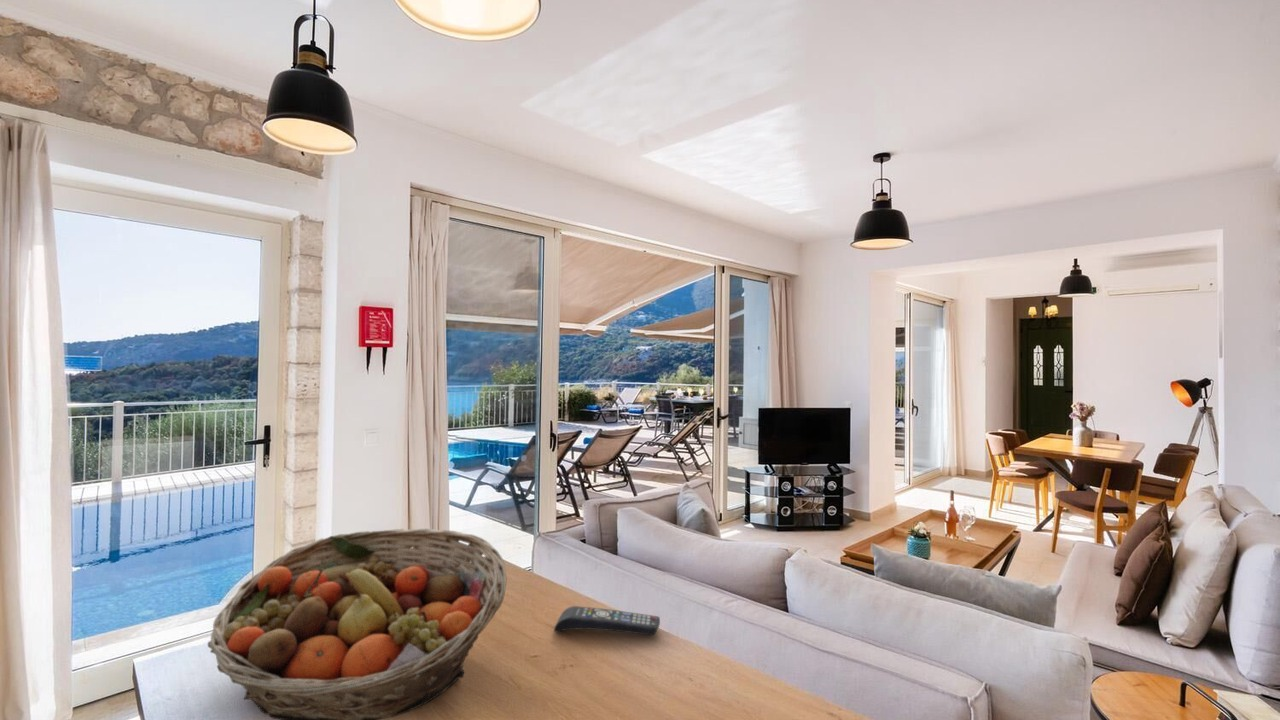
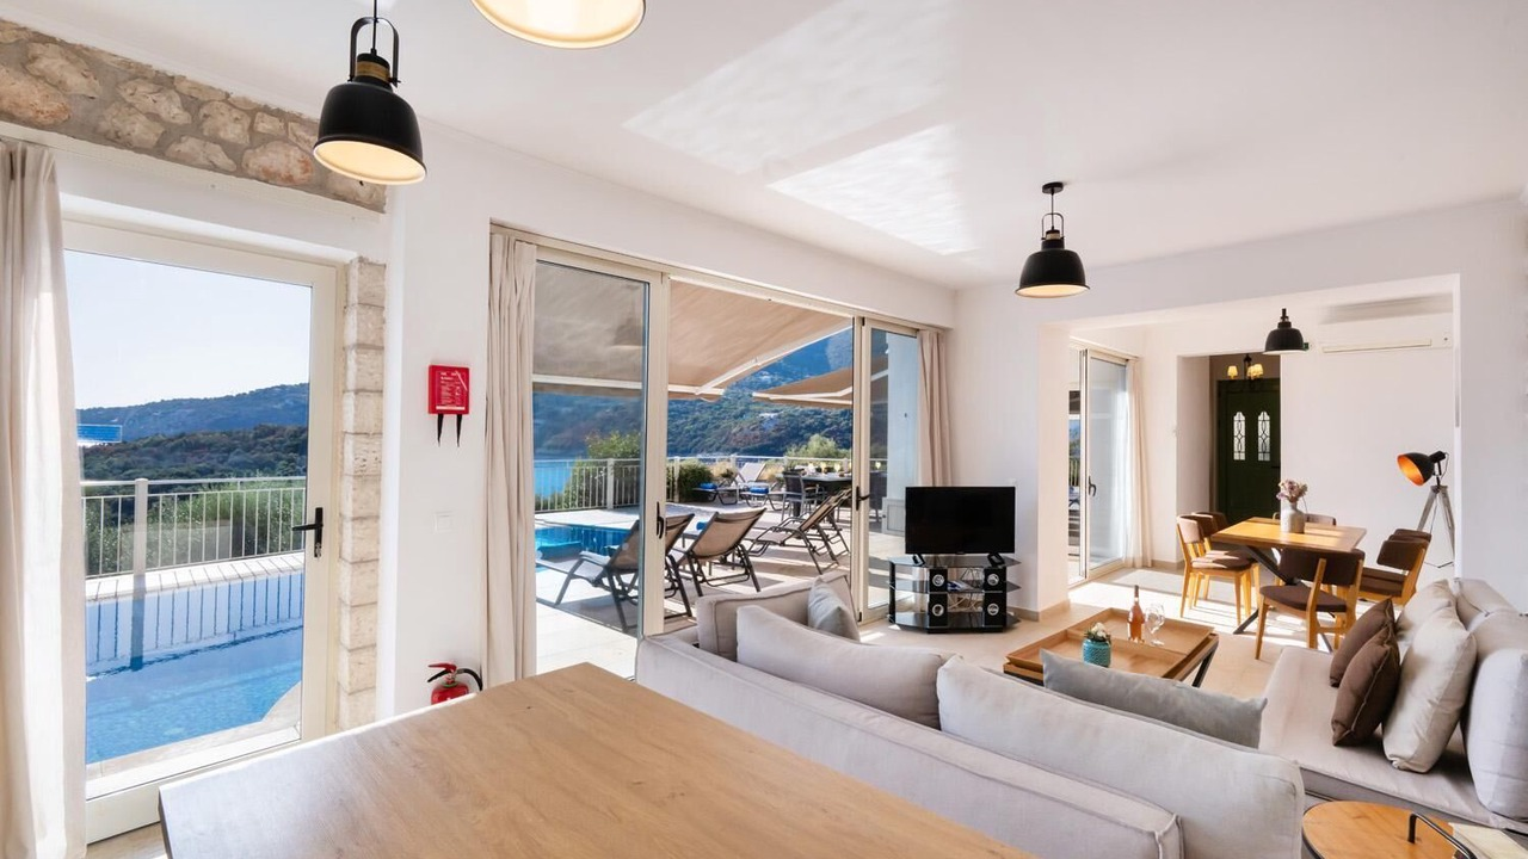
- remote control (607, 621)
- fruit basket (369, 614)
